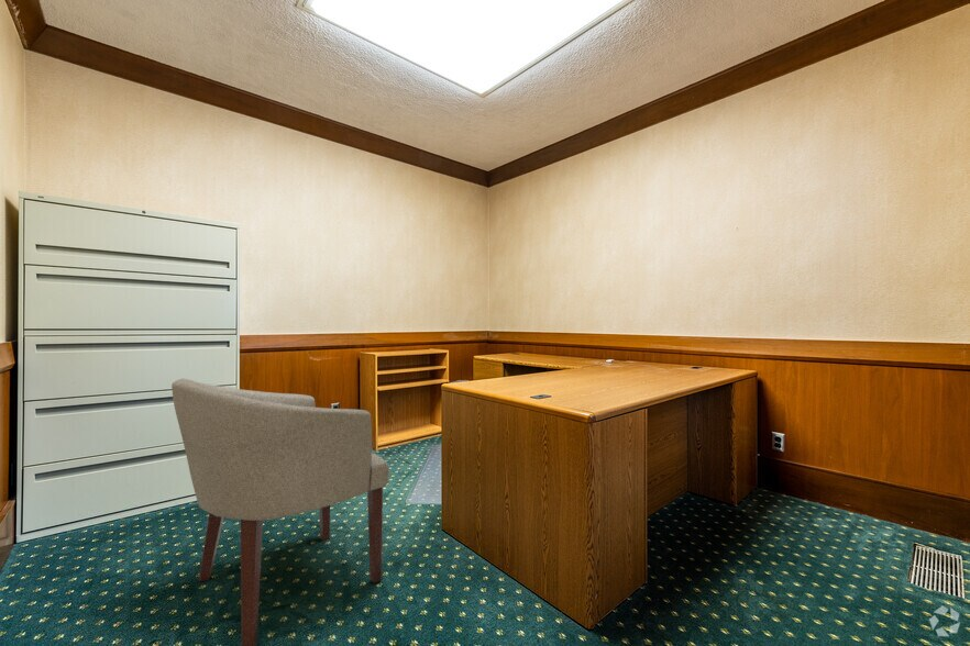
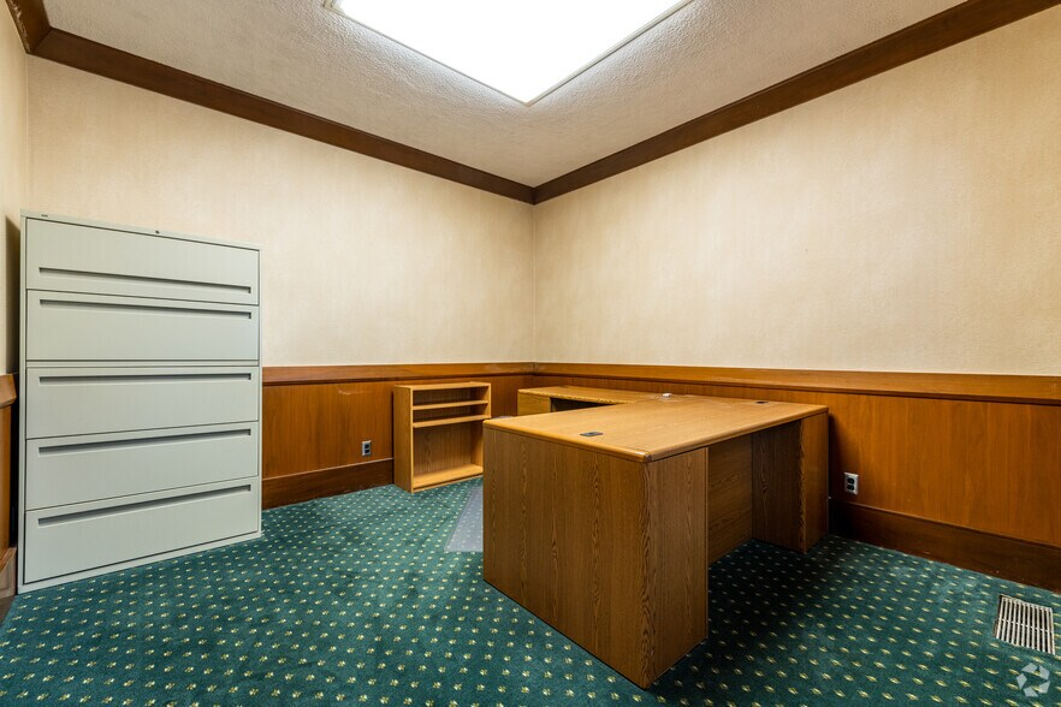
- chair (278, 479)
